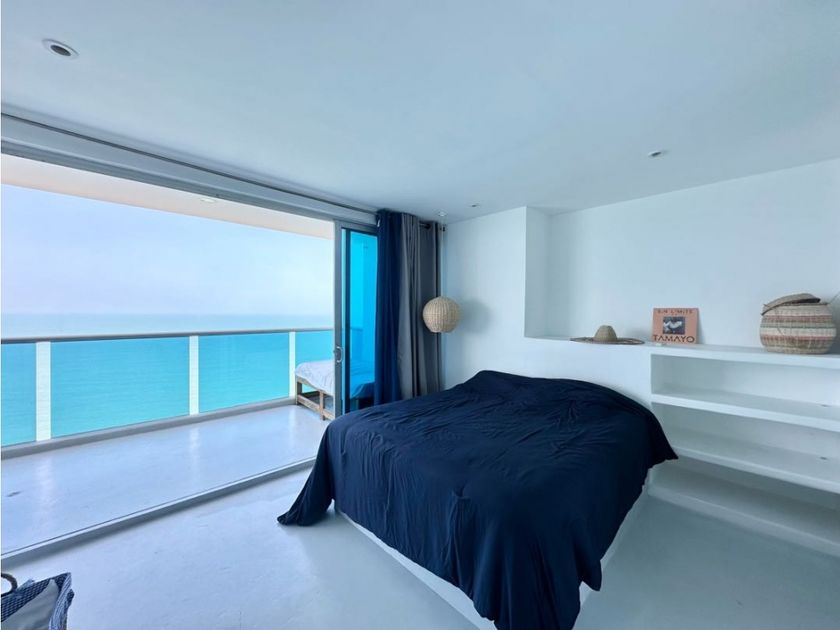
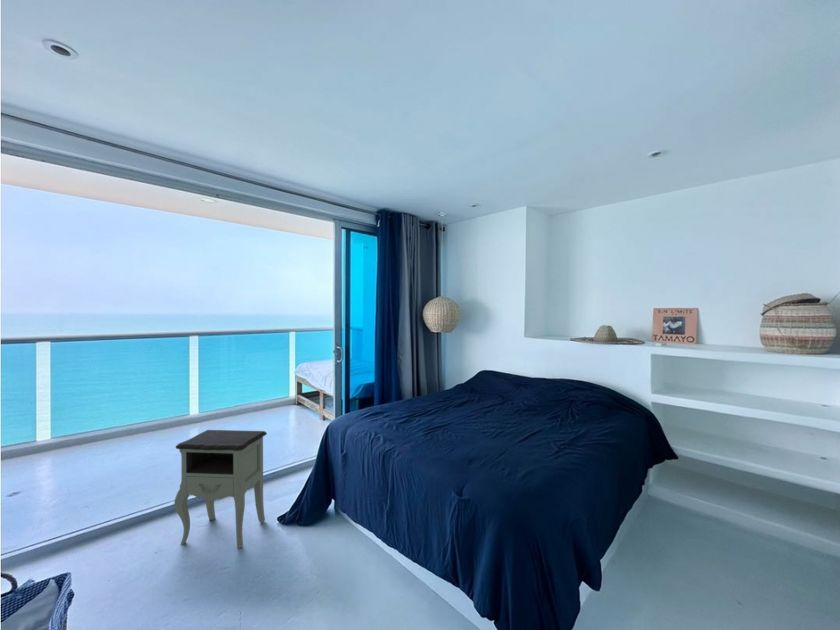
+ nightstand (223, 485)
